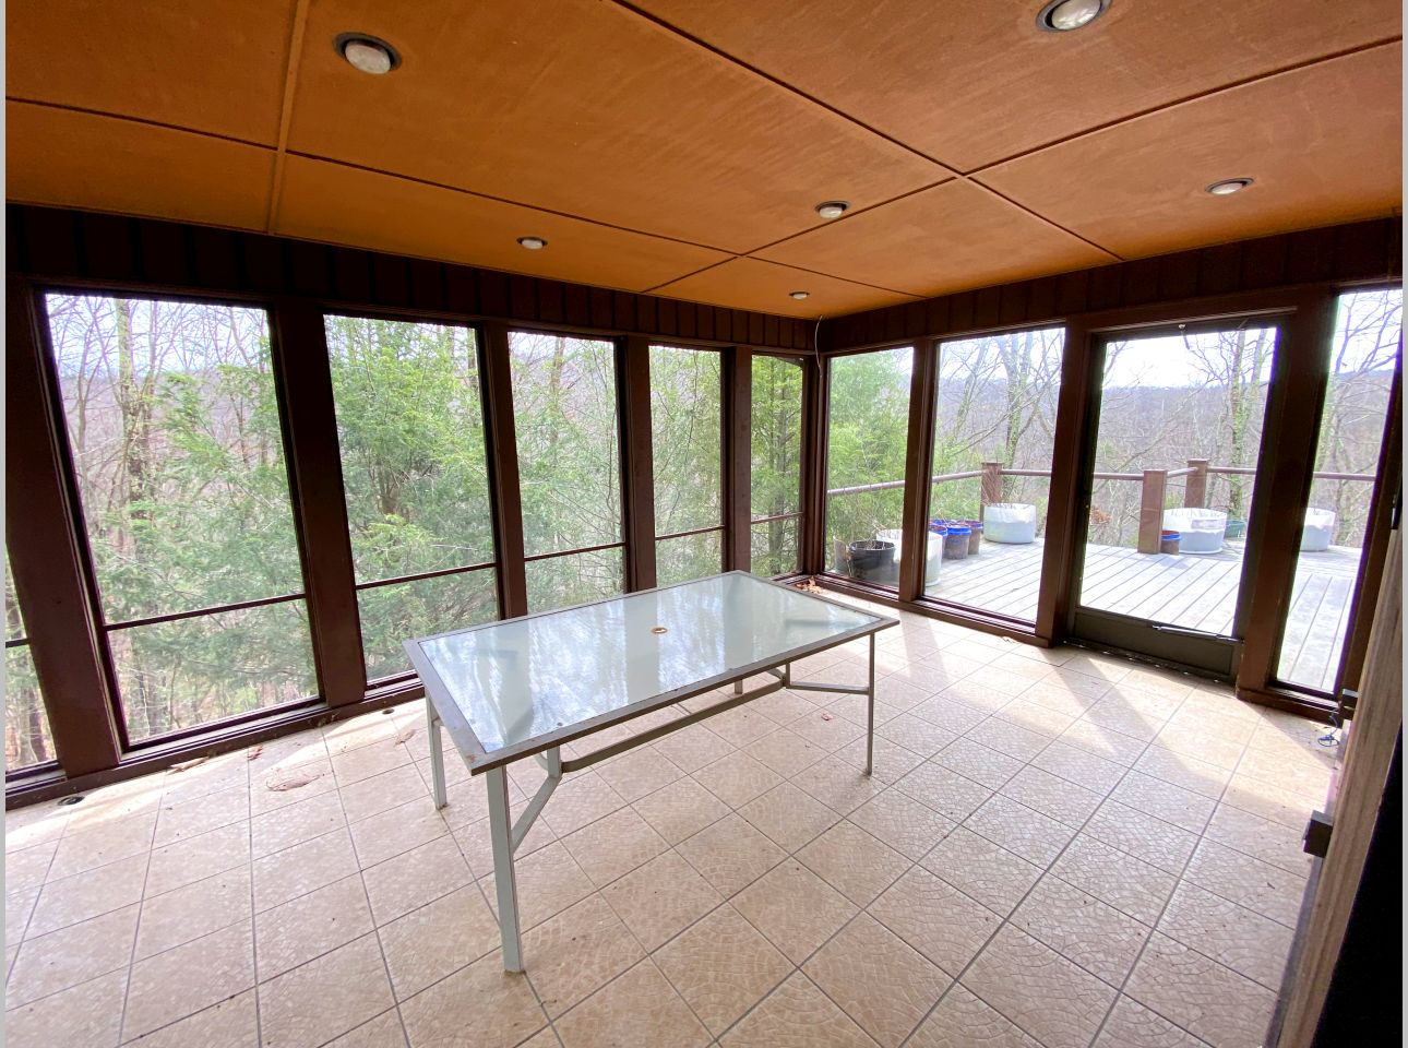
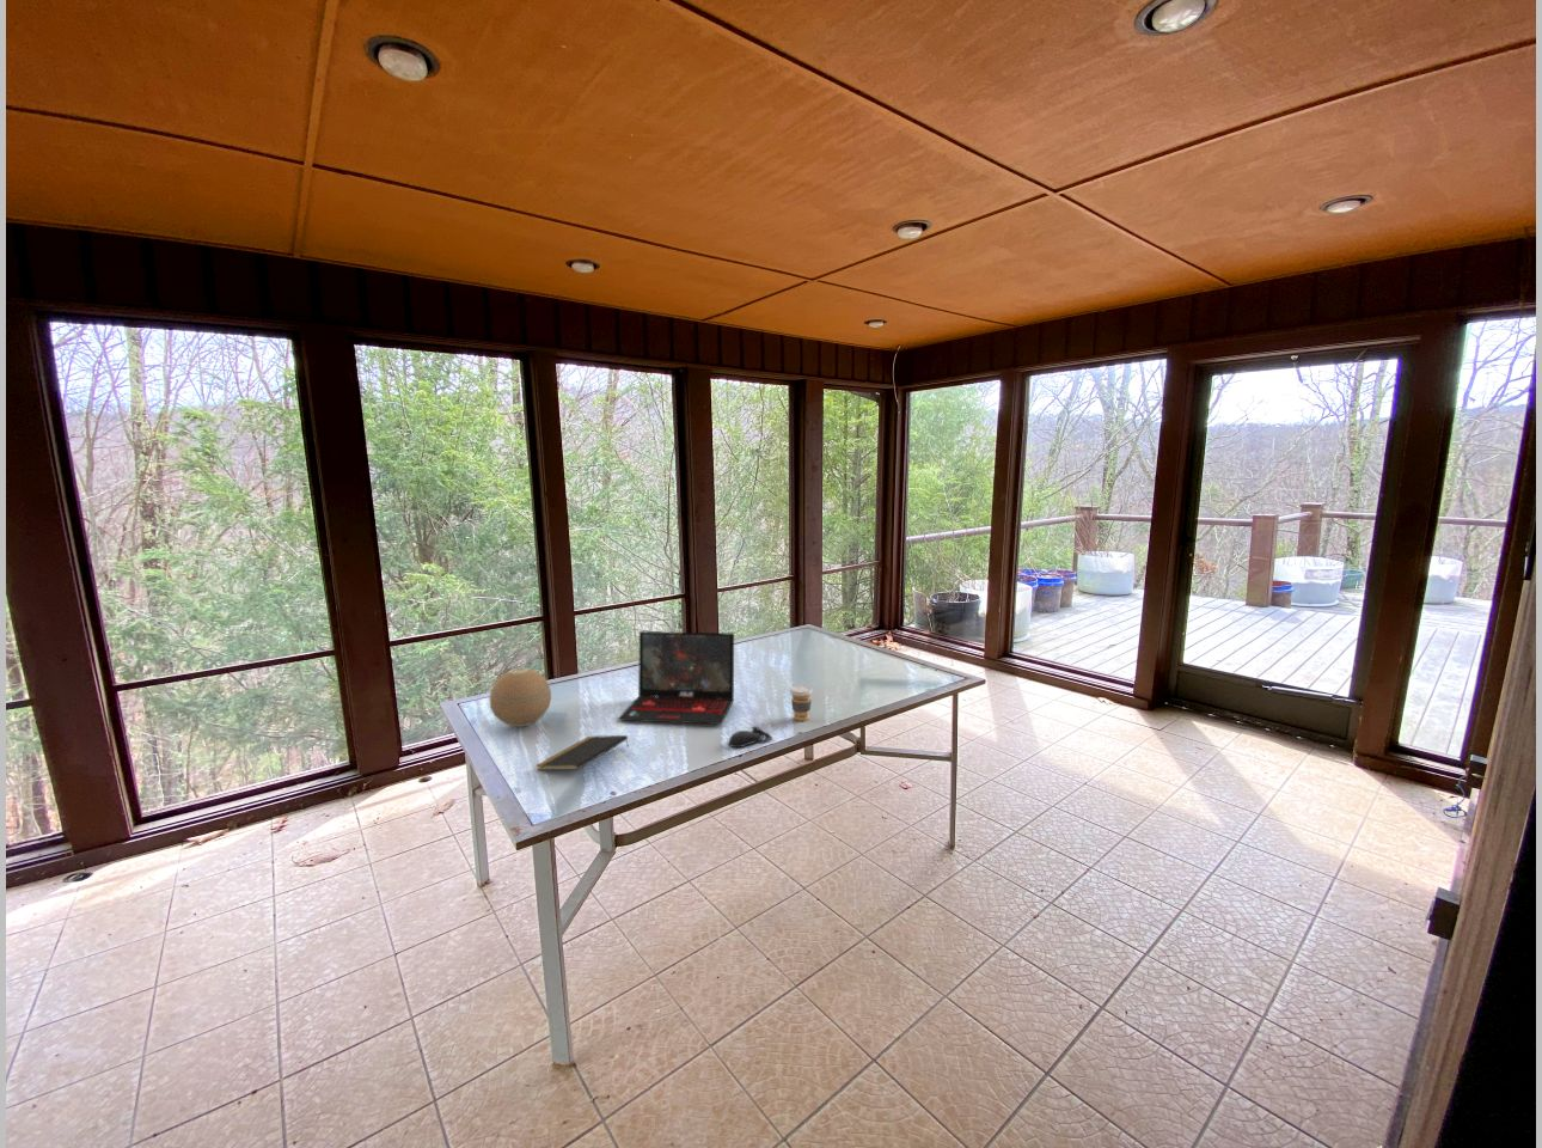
+ decorative orb (520, 697)
+ computer mouse (747, 734)
+ notepad (584, 751)
+ laptop (678, 675)
+ coffee cup (801, 703)
